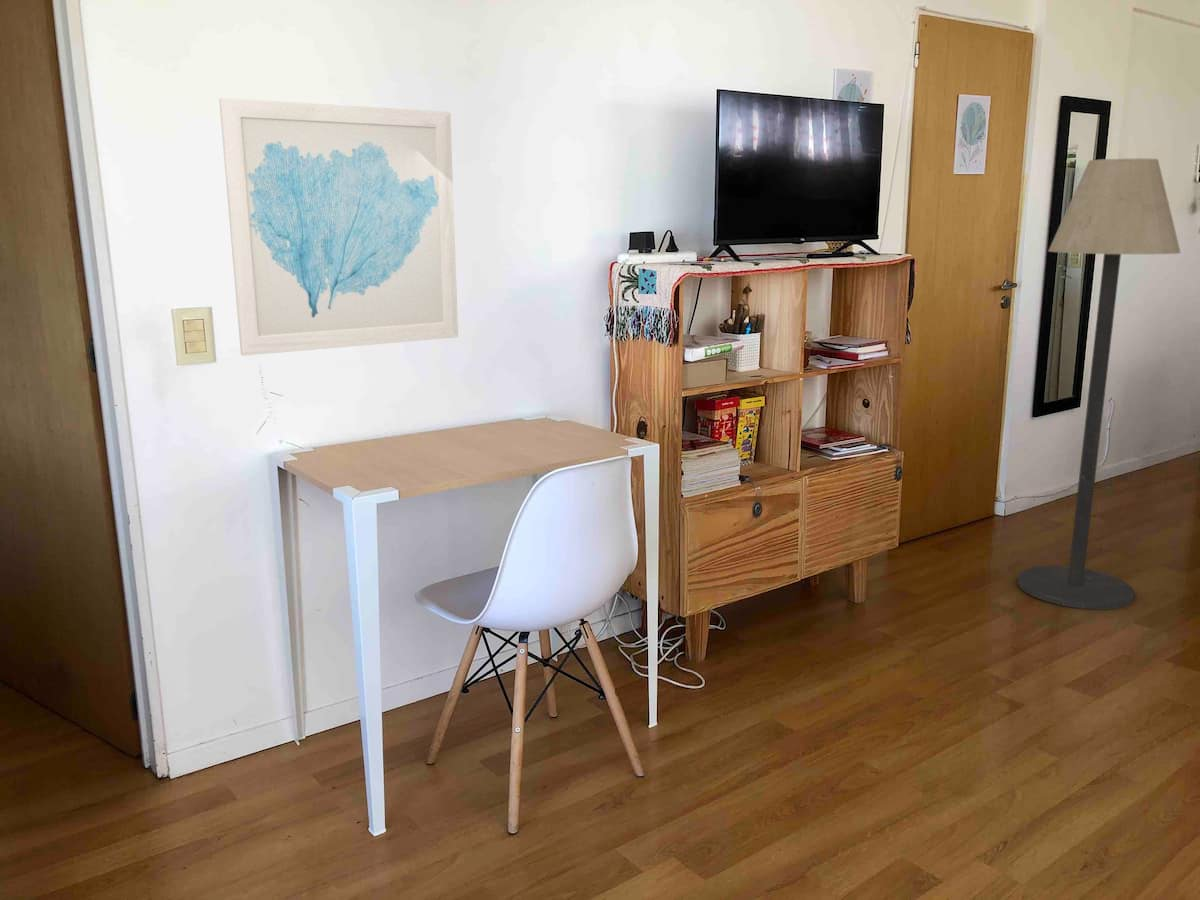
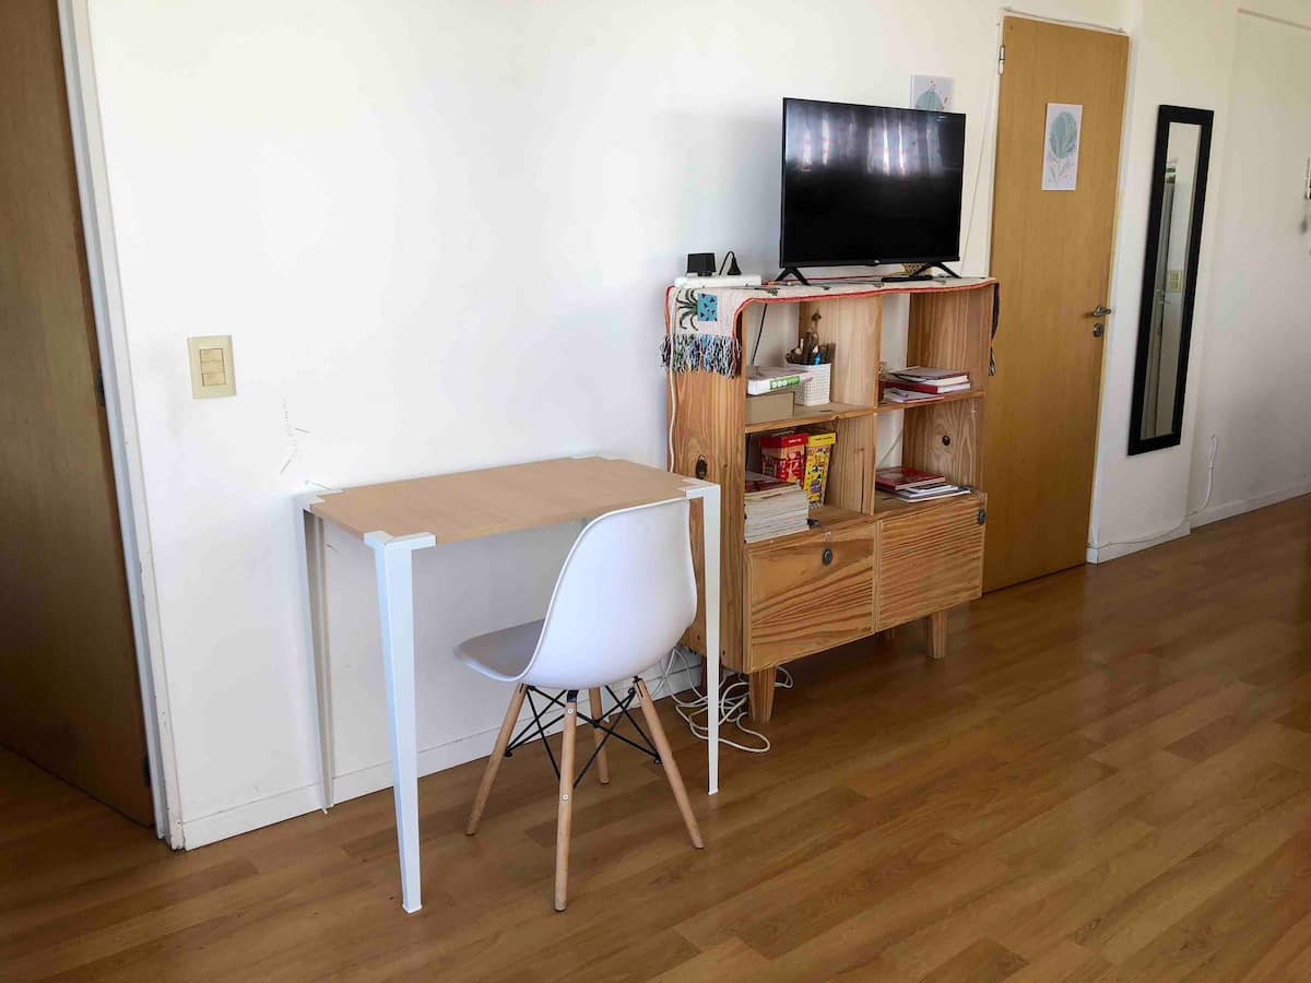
- wall art (349, 228)
- floor lamp (1097, 385)
